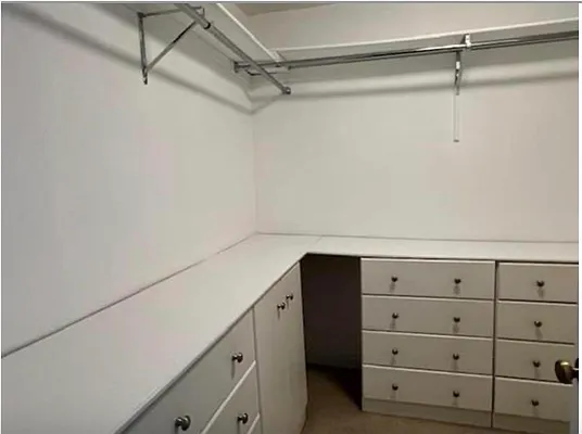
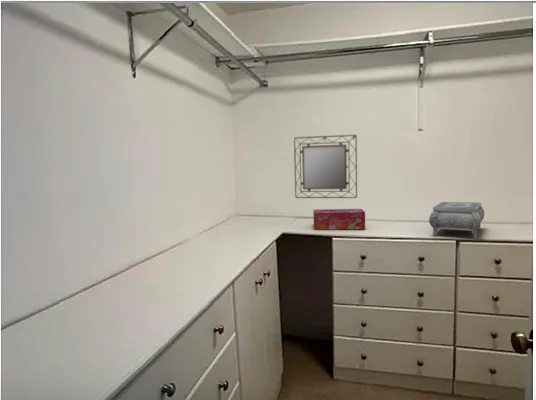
+ home mirror (324, 167)
+ jewelry box (457, 218)
+ tissue box (338, 218)
